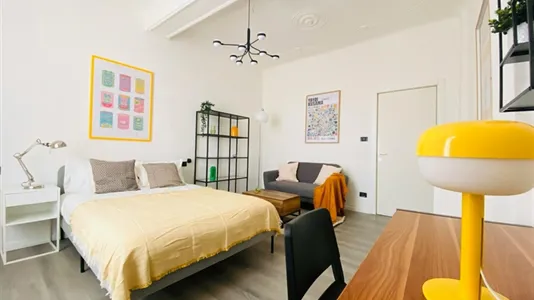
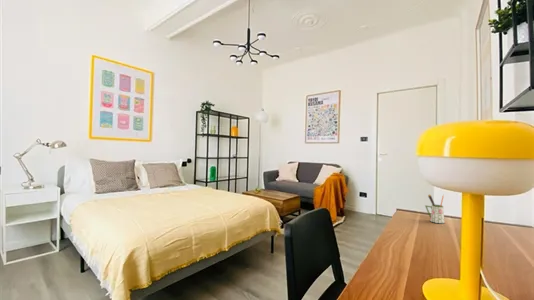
+ pen holder (434, 207)
